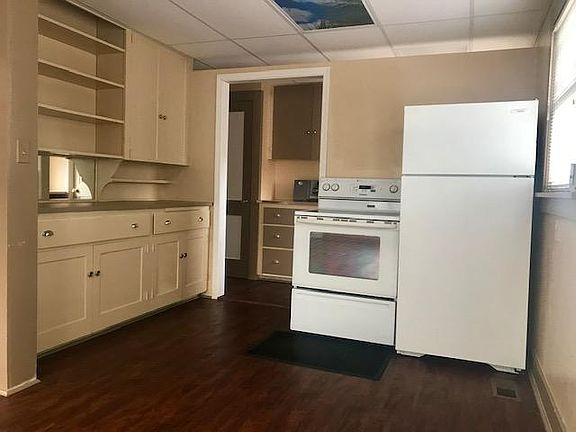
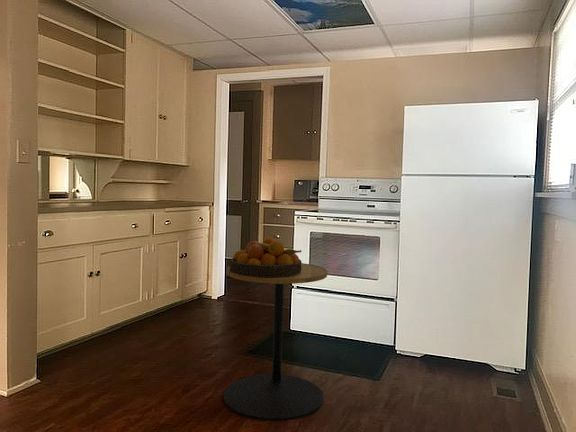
+ fruit bowl (266, 254)
+ side table (275, 333)
